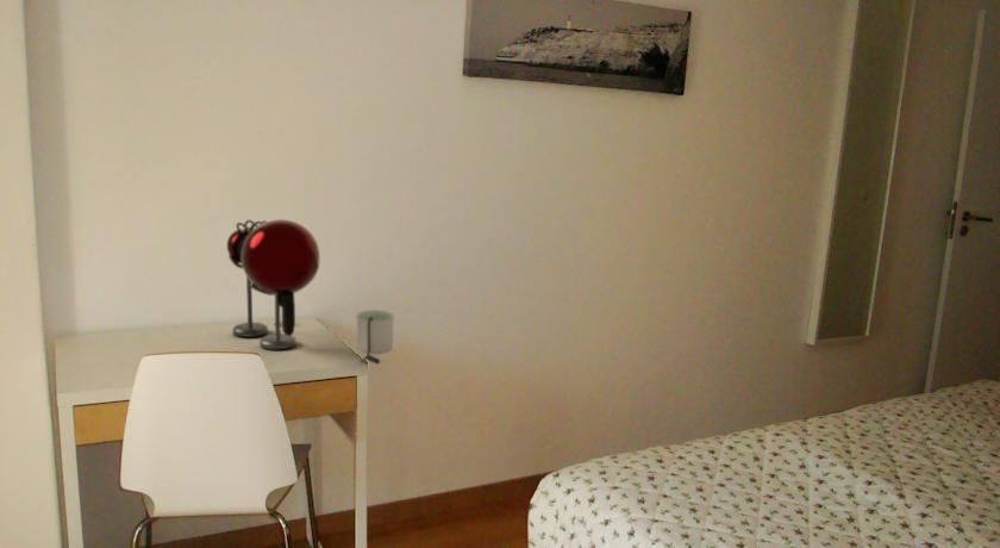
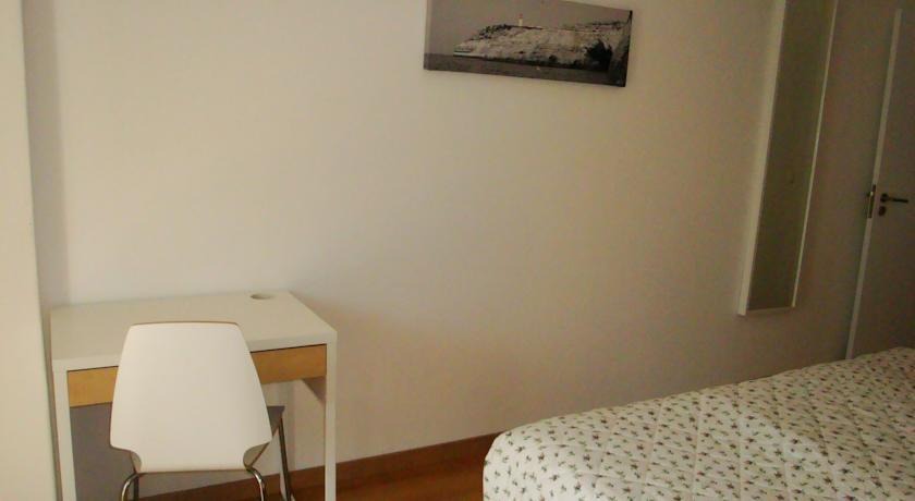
- desk lamp (306, 282)
